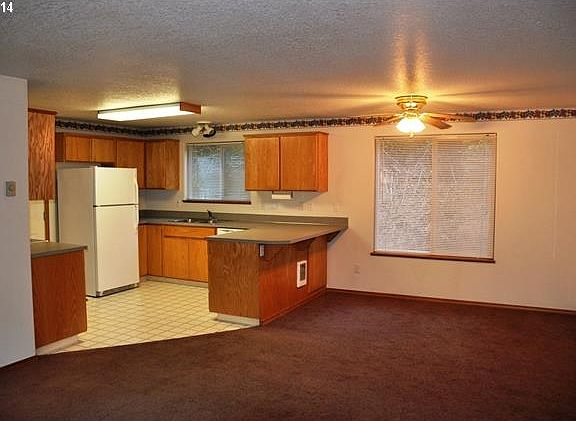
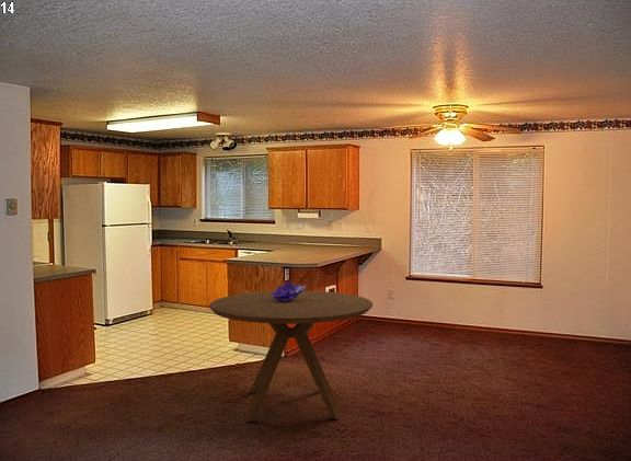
+ dining table (284, 348)
+ decorative bowl (286, 290)
